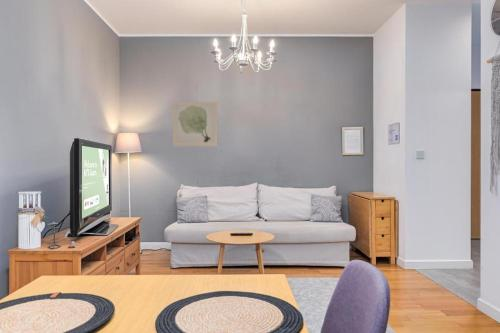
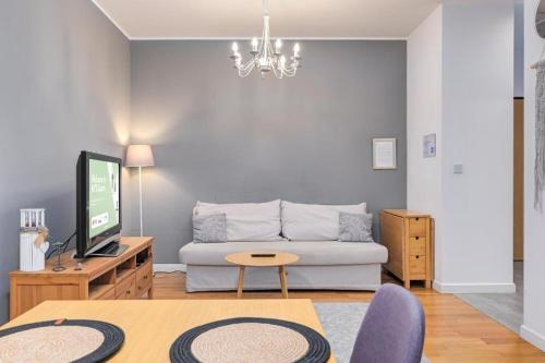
- wall art (195, 124)
